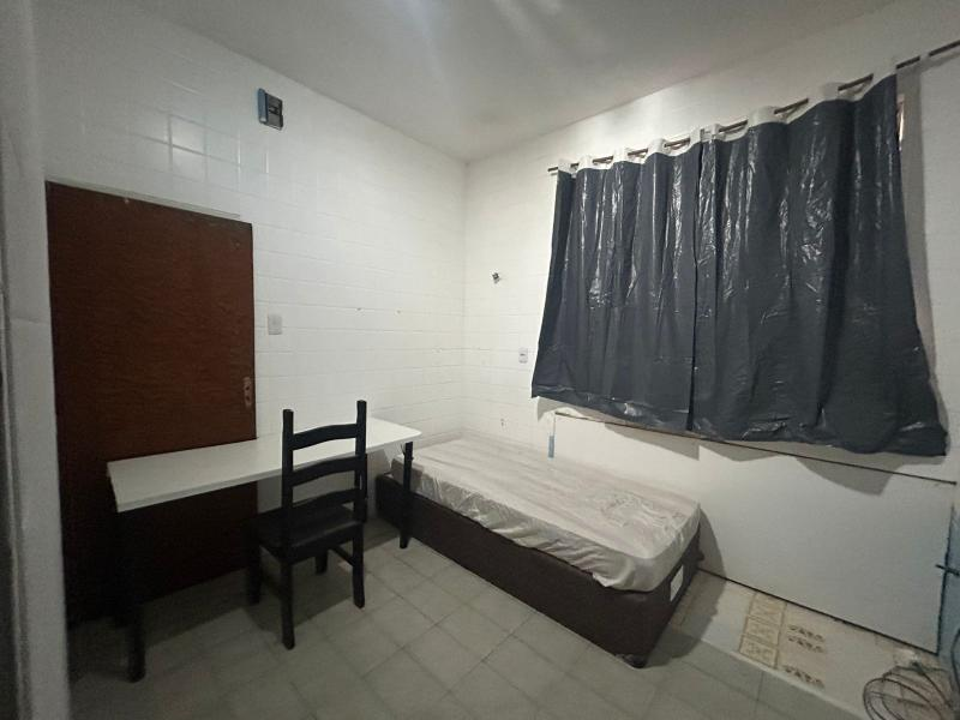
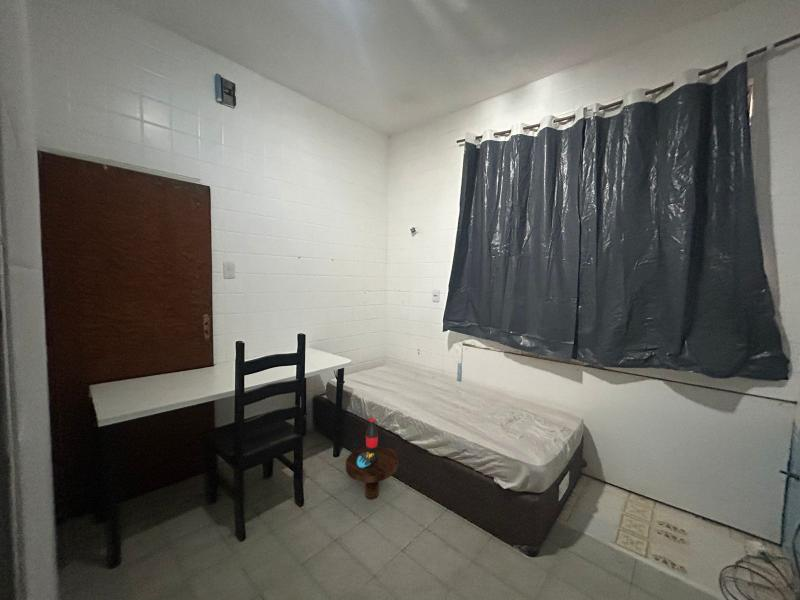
+ pedestal table (372, 456)
